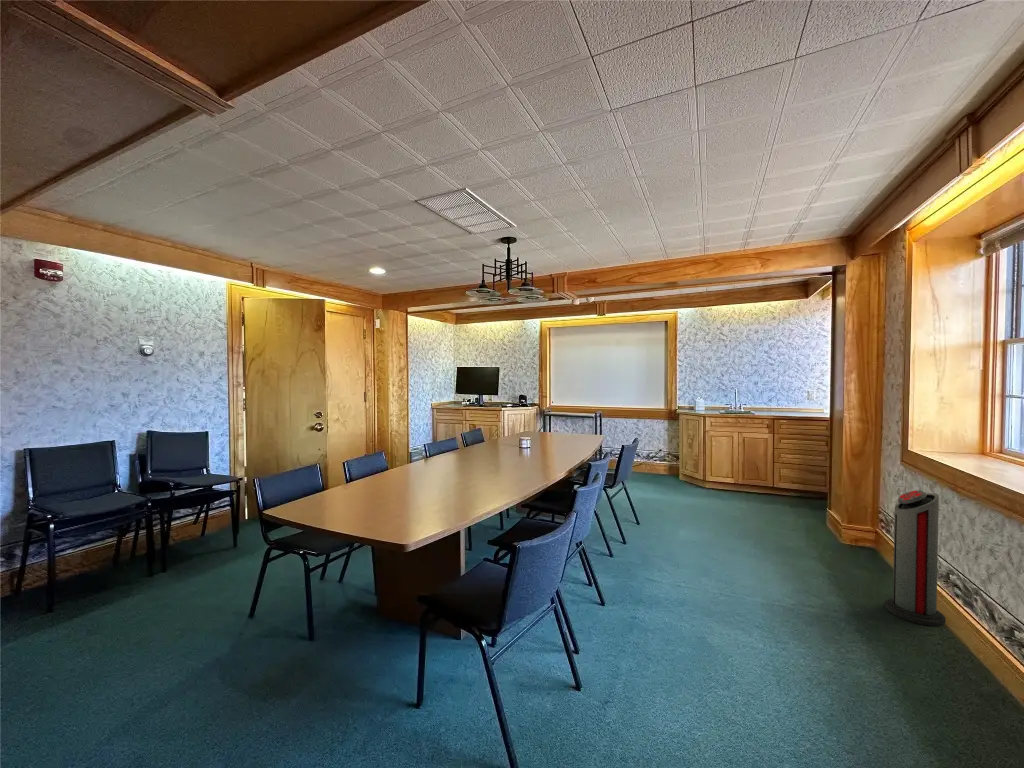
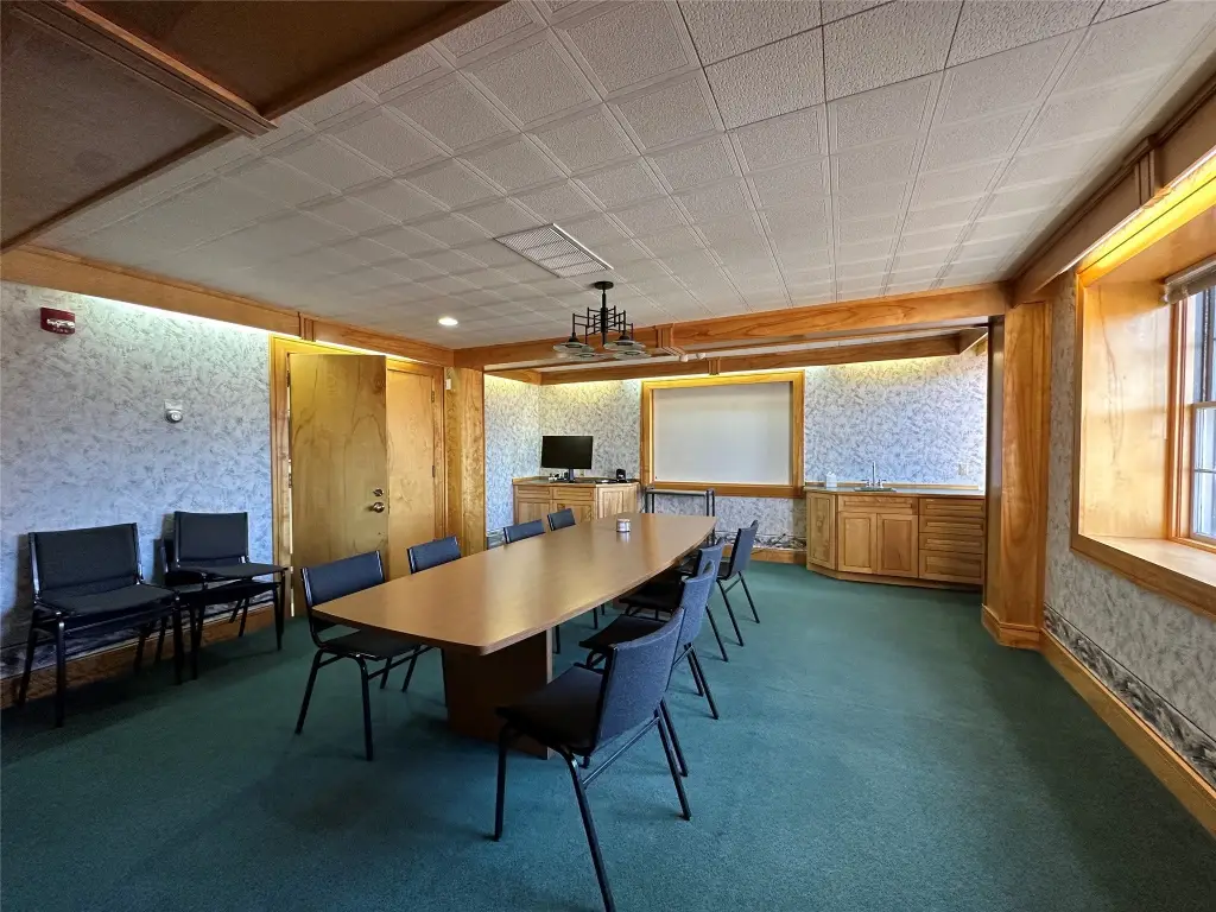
- air purifier (915, 552)
